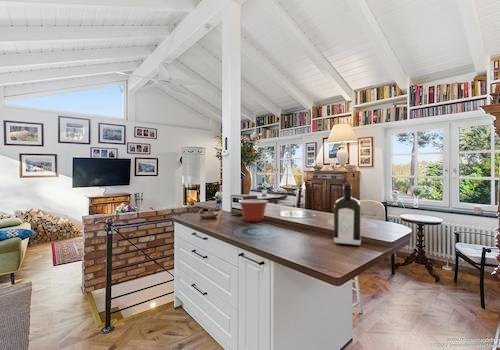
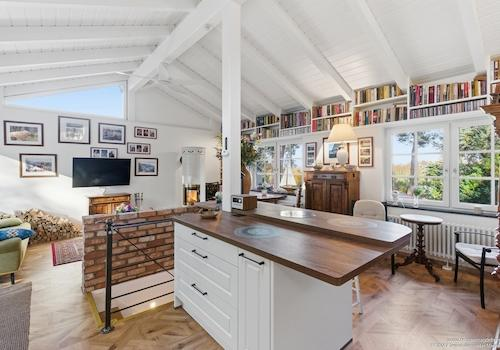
- liquor (347, 212)
- mixing bowl (253, 210)
